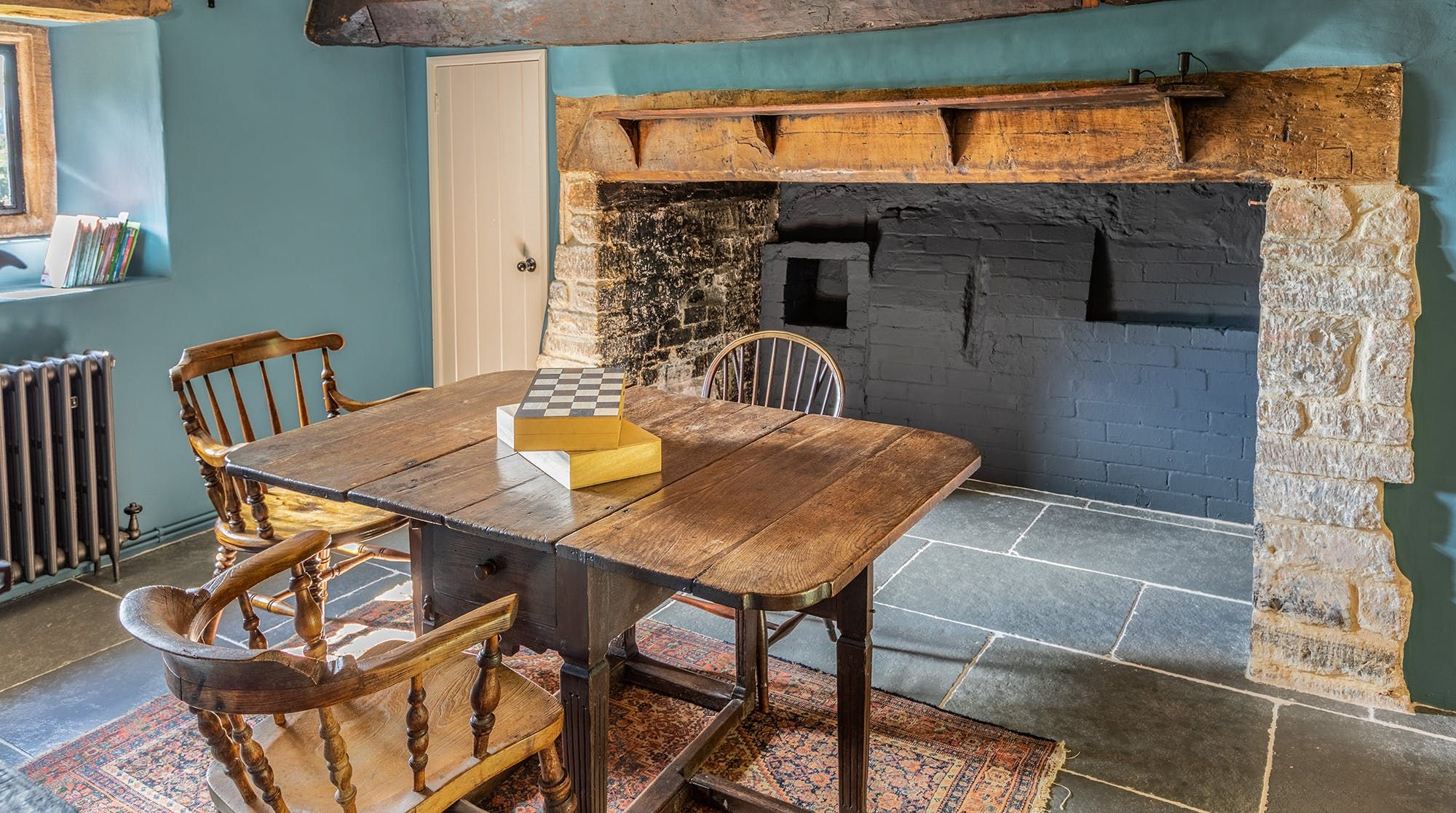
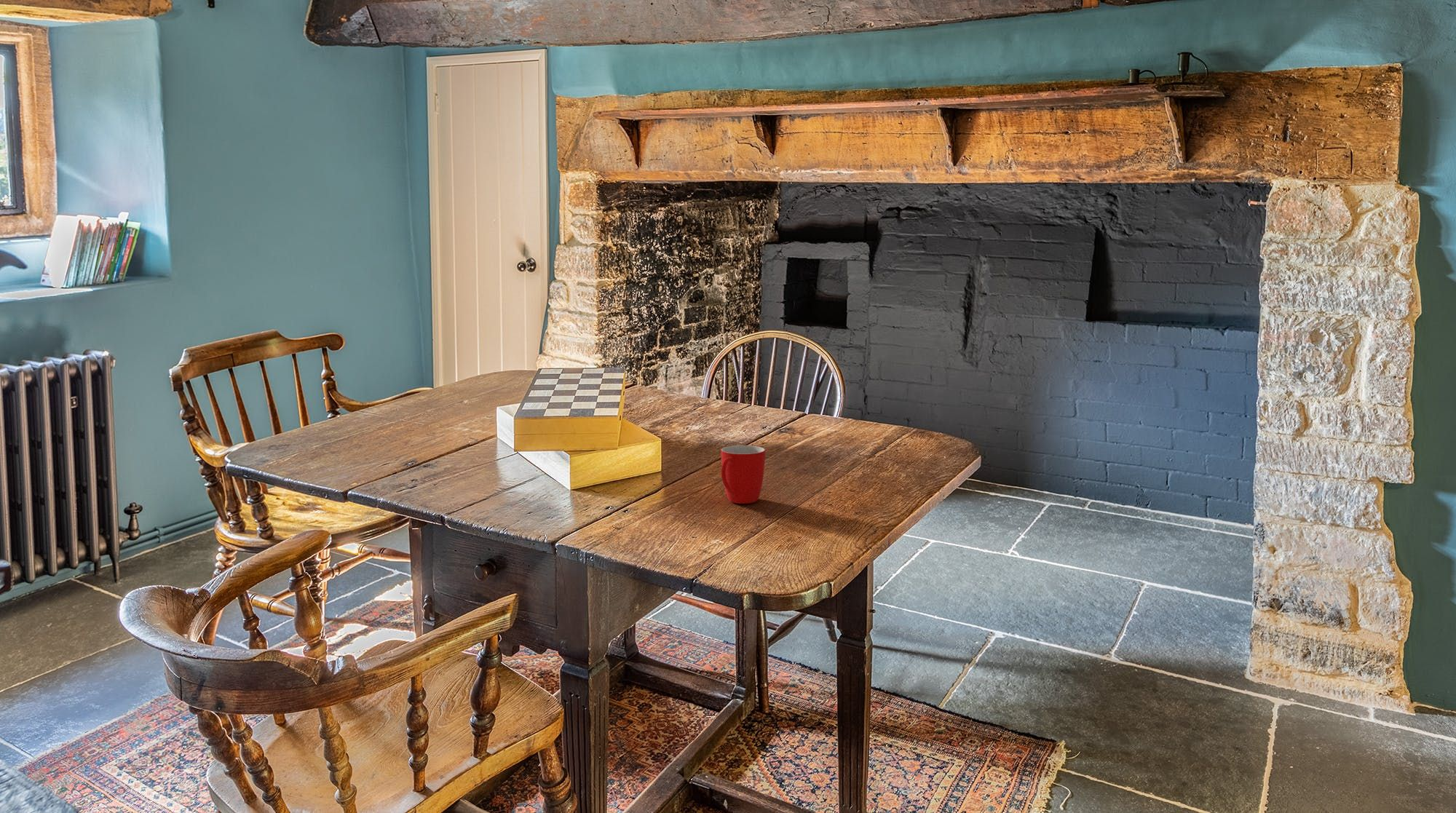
+ mug (738, 477)
